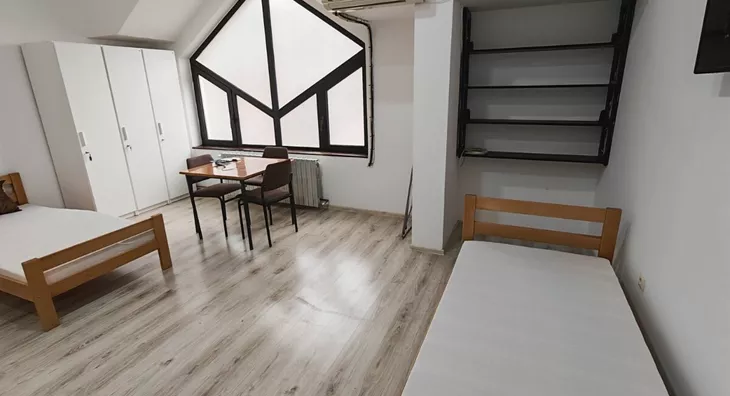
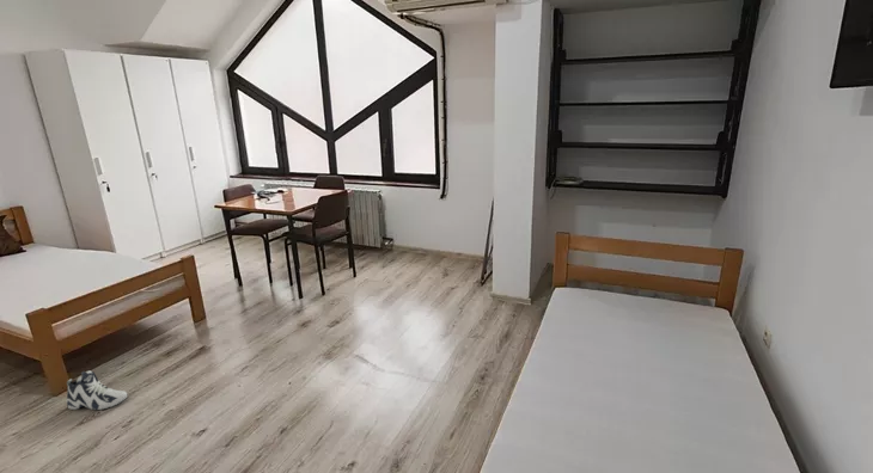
+ sneaker (94, 387)
